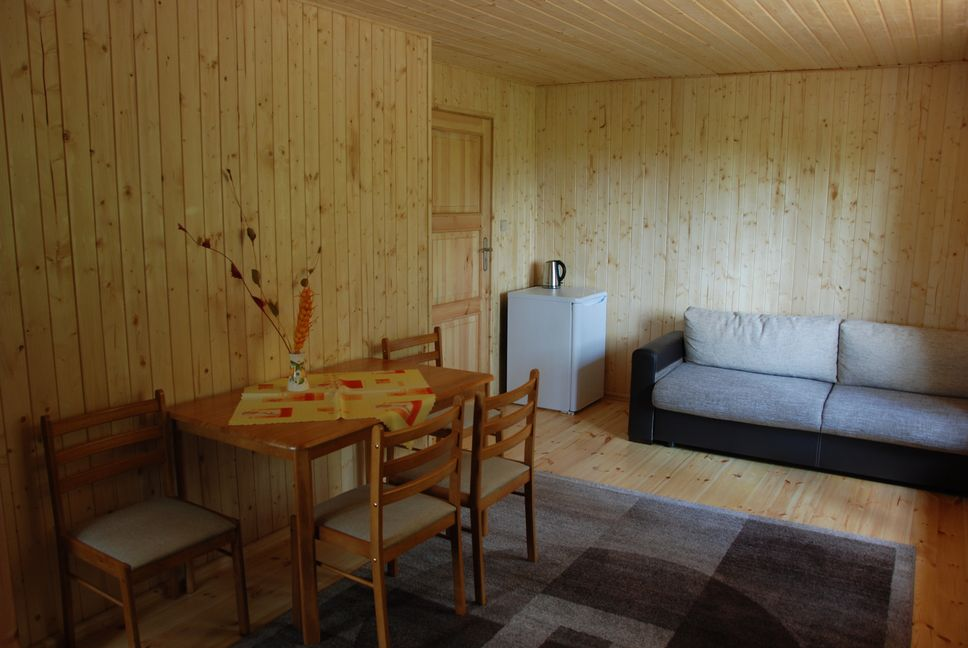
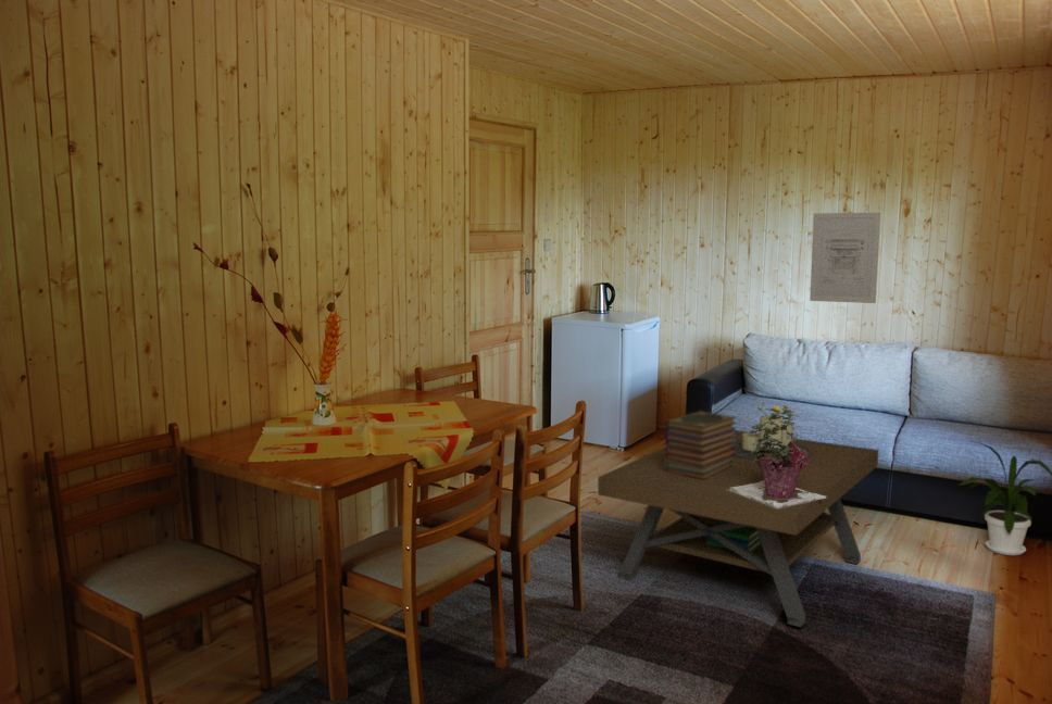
+ book stack (700, 441)
+ potted flower (776, 444)
+ coffee table (744, 496)
+ wall art (843, 257)
+ house plant (1005, 499)
